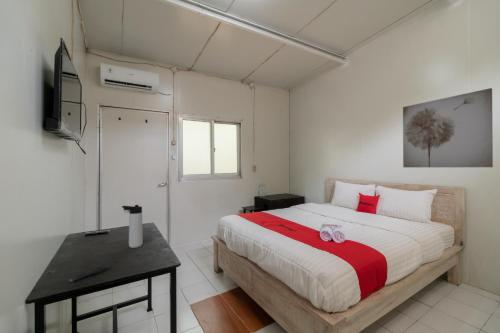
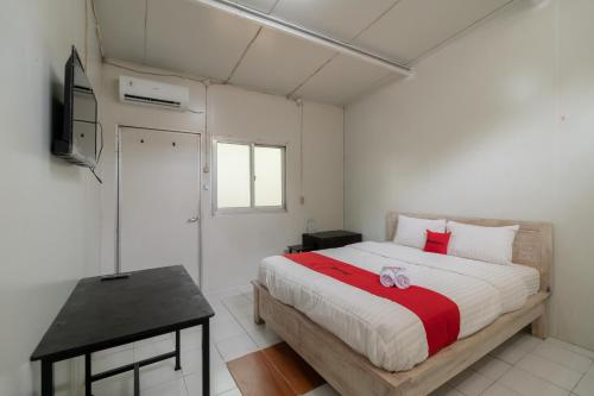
- thermos bottle (132, 225)
- remote control (90, 272)
- wall art (441, 133)
